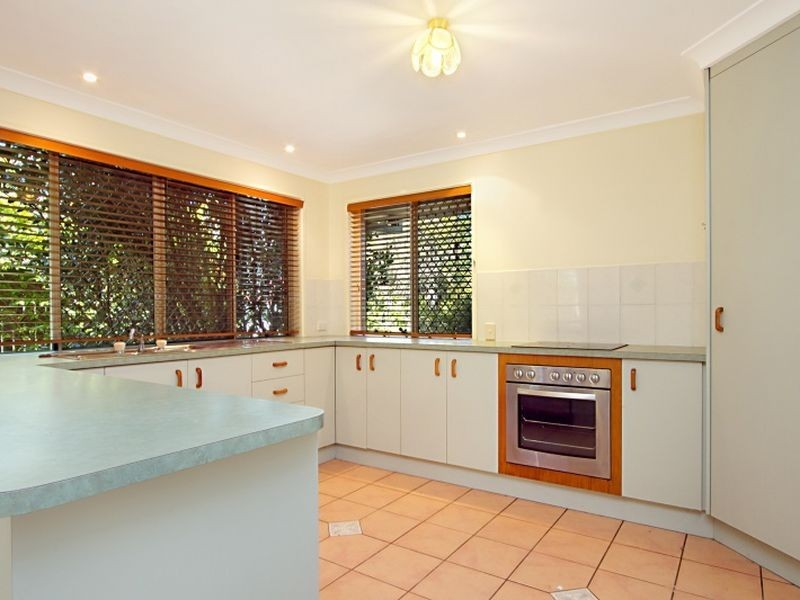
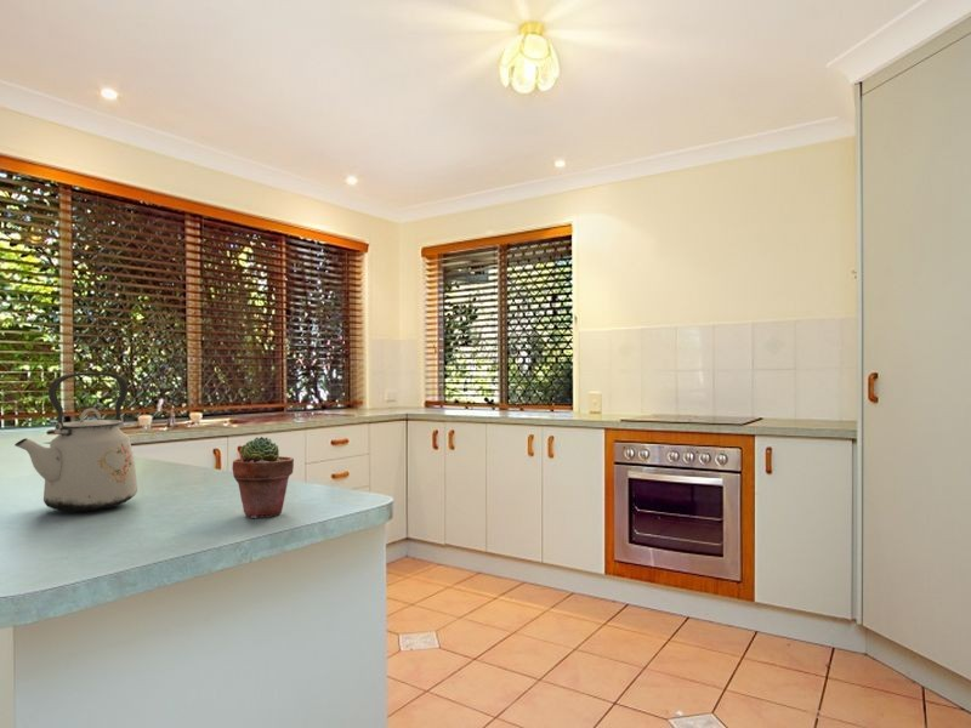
+ potted succulent (263, 474)
+ kettle (75, 440)
